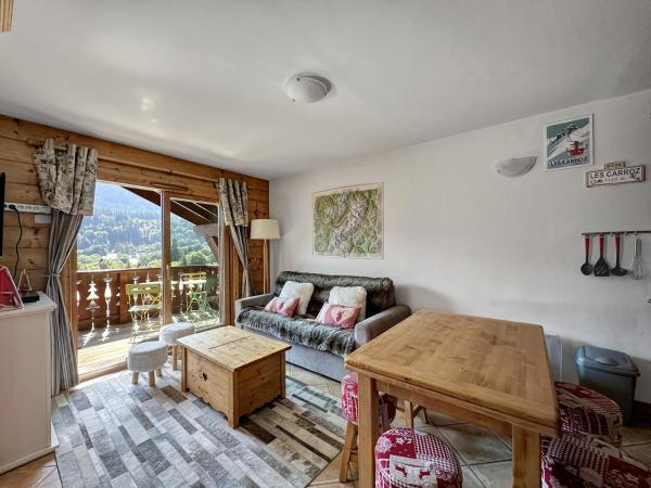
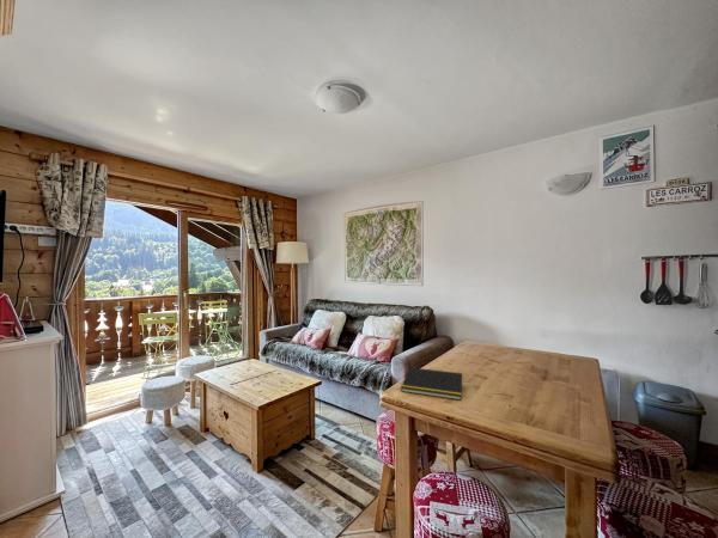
+ notepad (432, 381)
